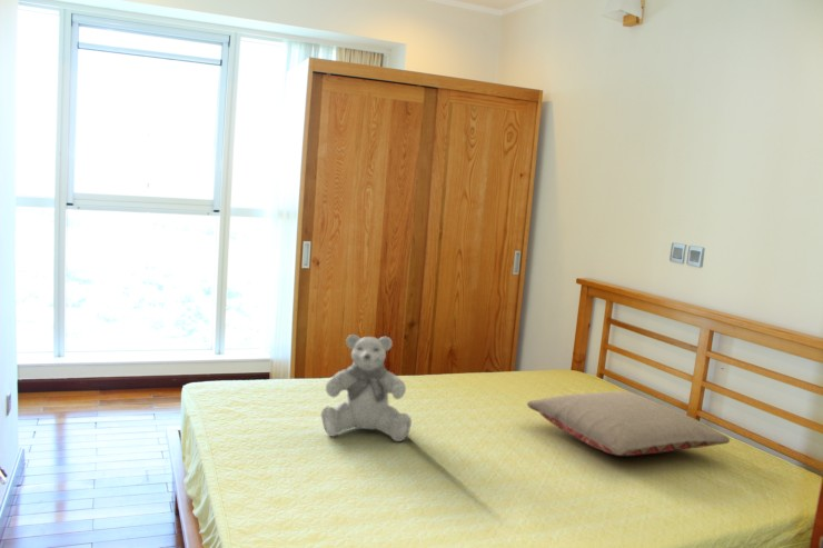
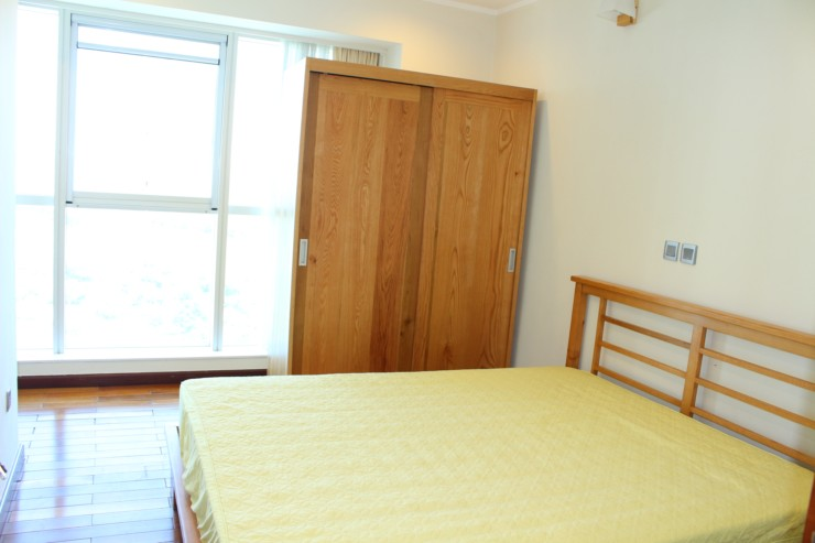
- teddy bear (369, 388)
- pillow (623, 420)
